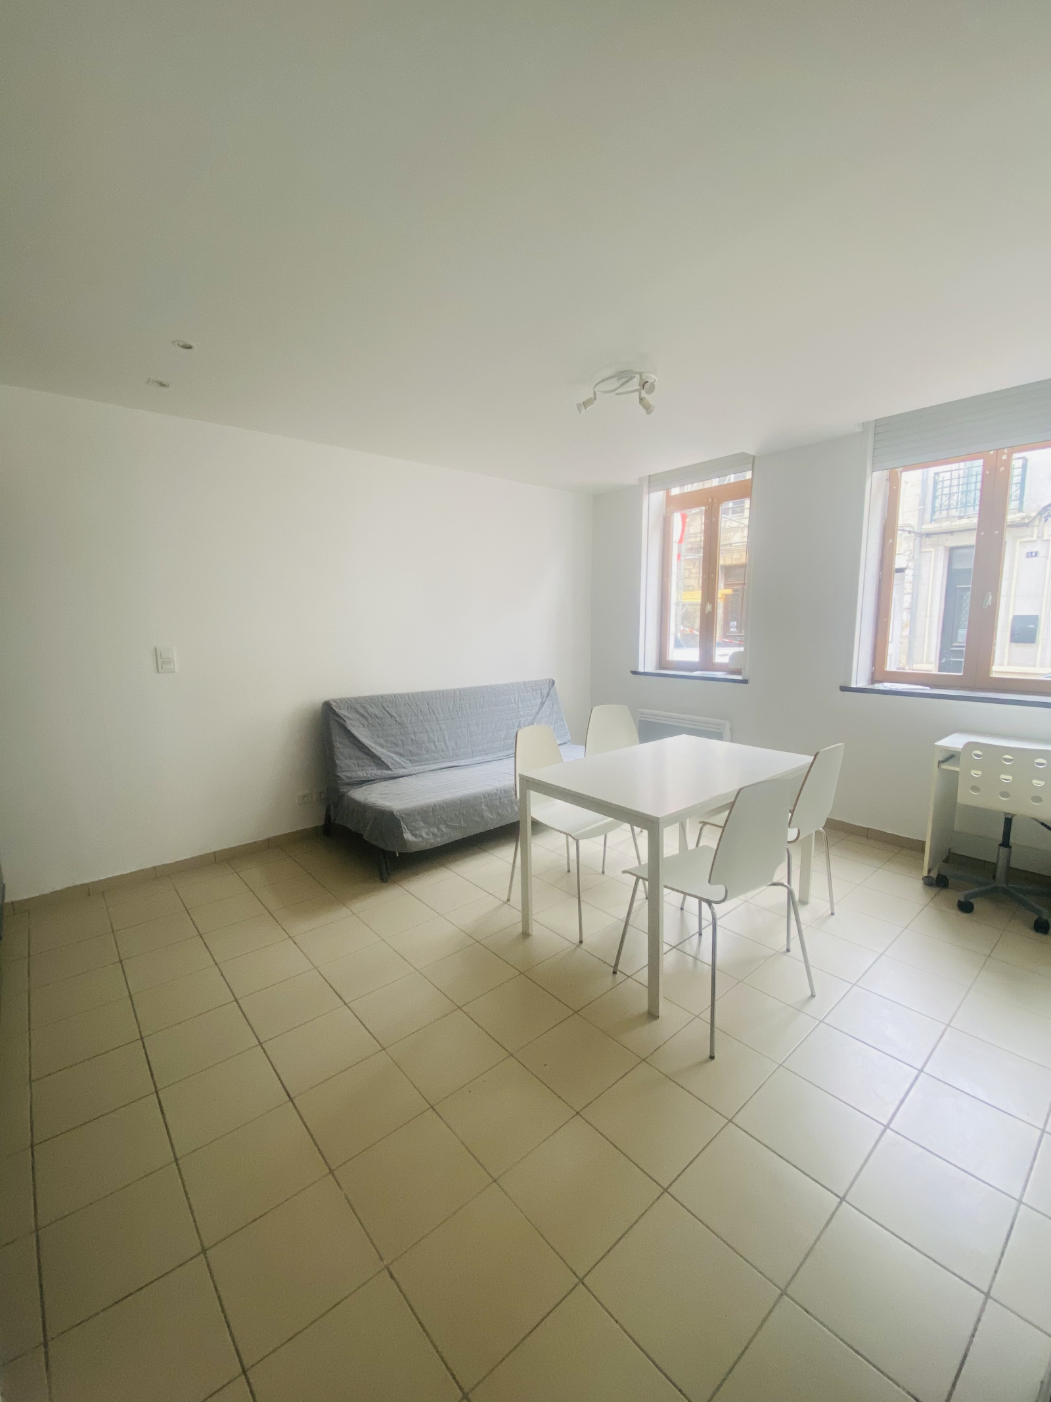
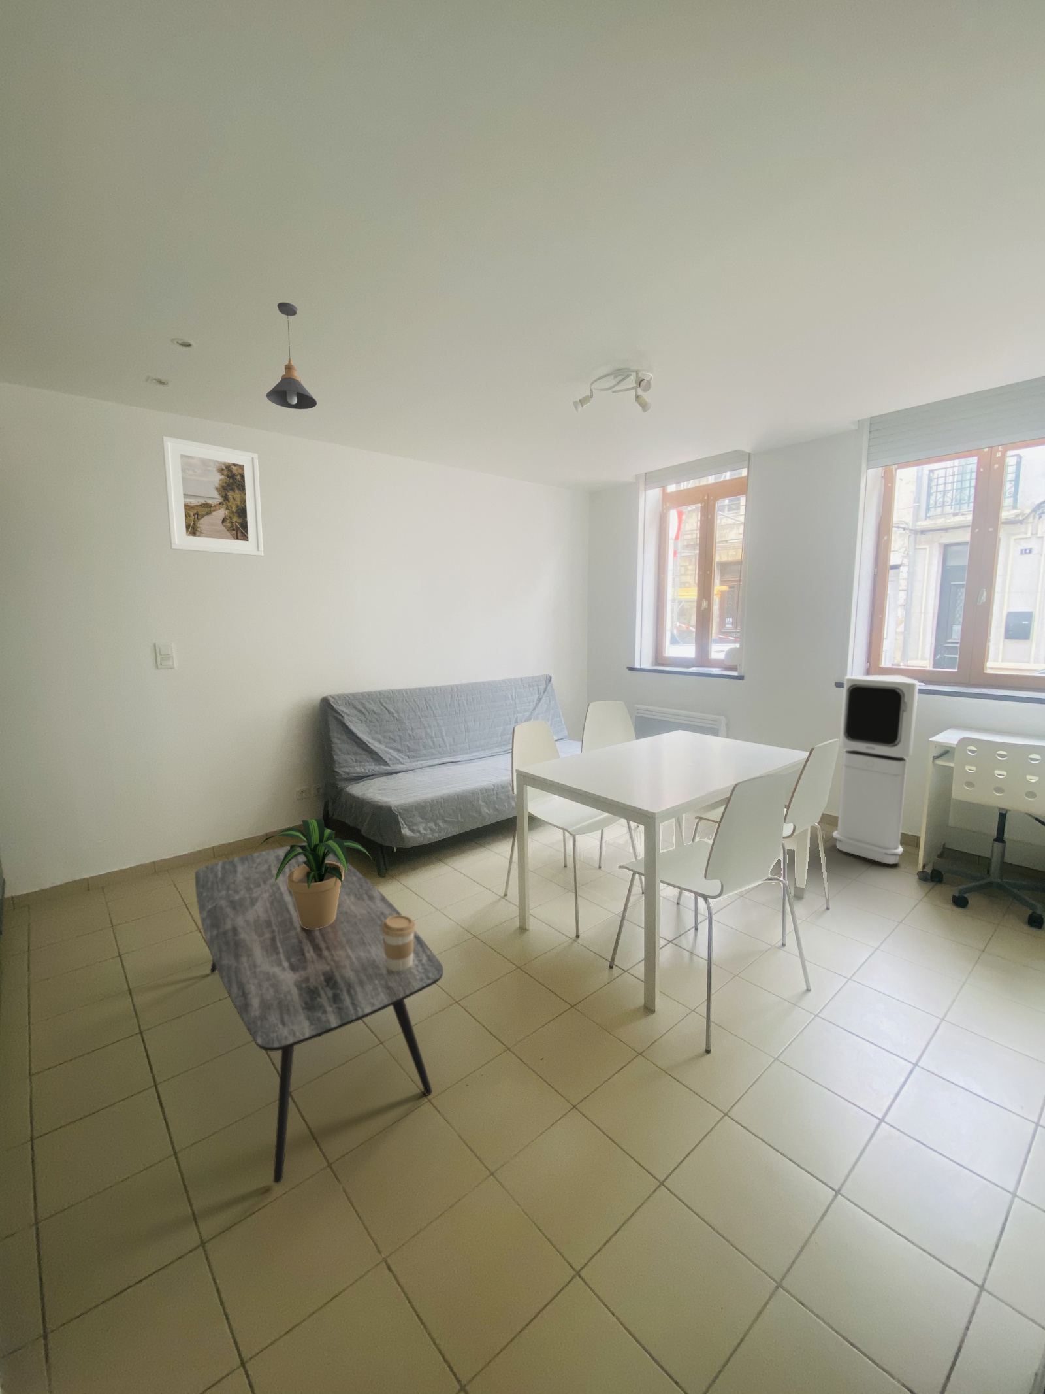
+ potted plant (315, 873)
+ pendant light (290, 356)
+ air purifier (879, 765)
+ coffee cup (400, 941)
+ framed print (215, 500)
+ coffee table (302, 968)
